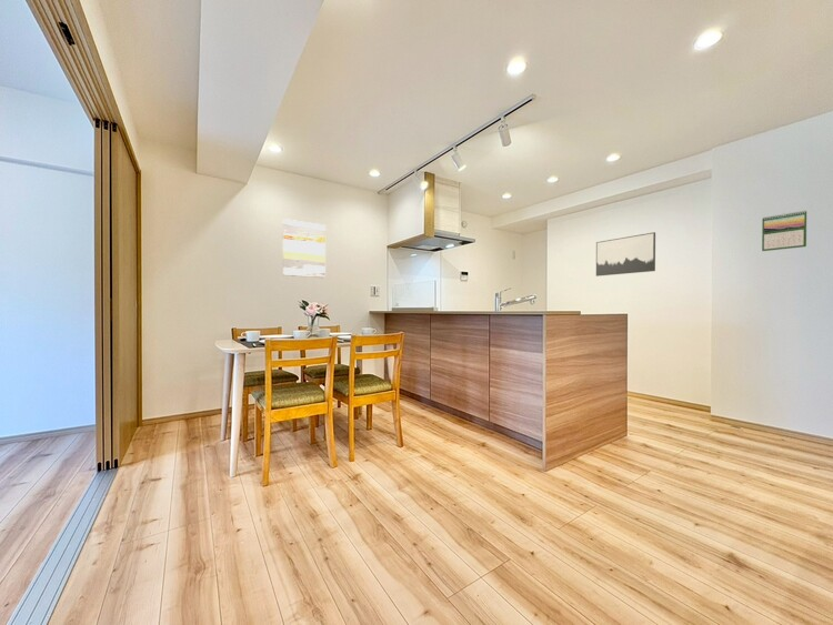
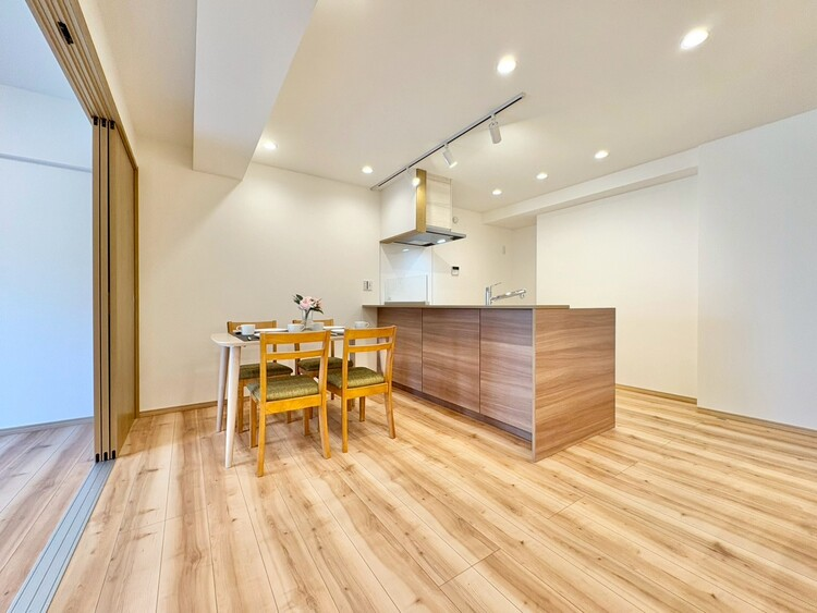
- calendar (783, 231)
- wall art (304, 249)
- wall art (623, 255)
